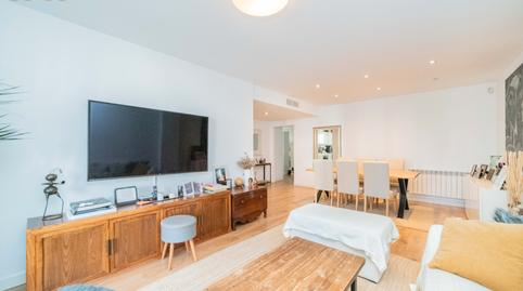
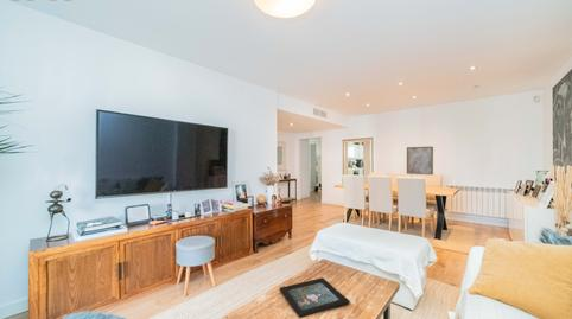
+ decorative tray (312, 294)
+ wall art (419, 160)
